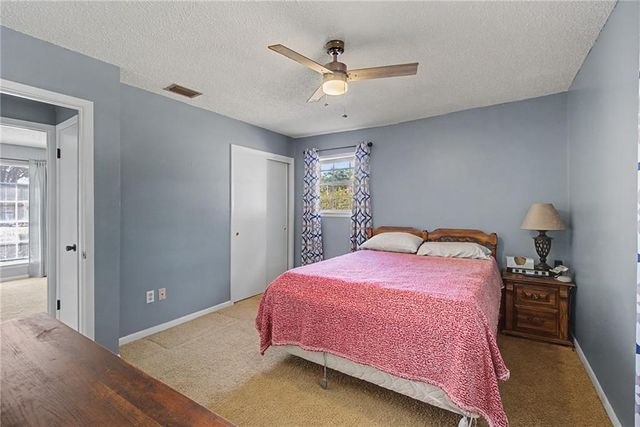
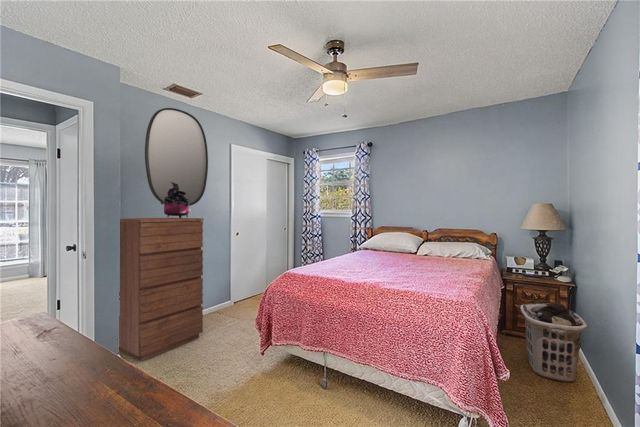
+ potted plant (177, 200)
+ clothes hamper (550, 335)
+ home mirror (179, 158)
+ dresser (158, 280)
